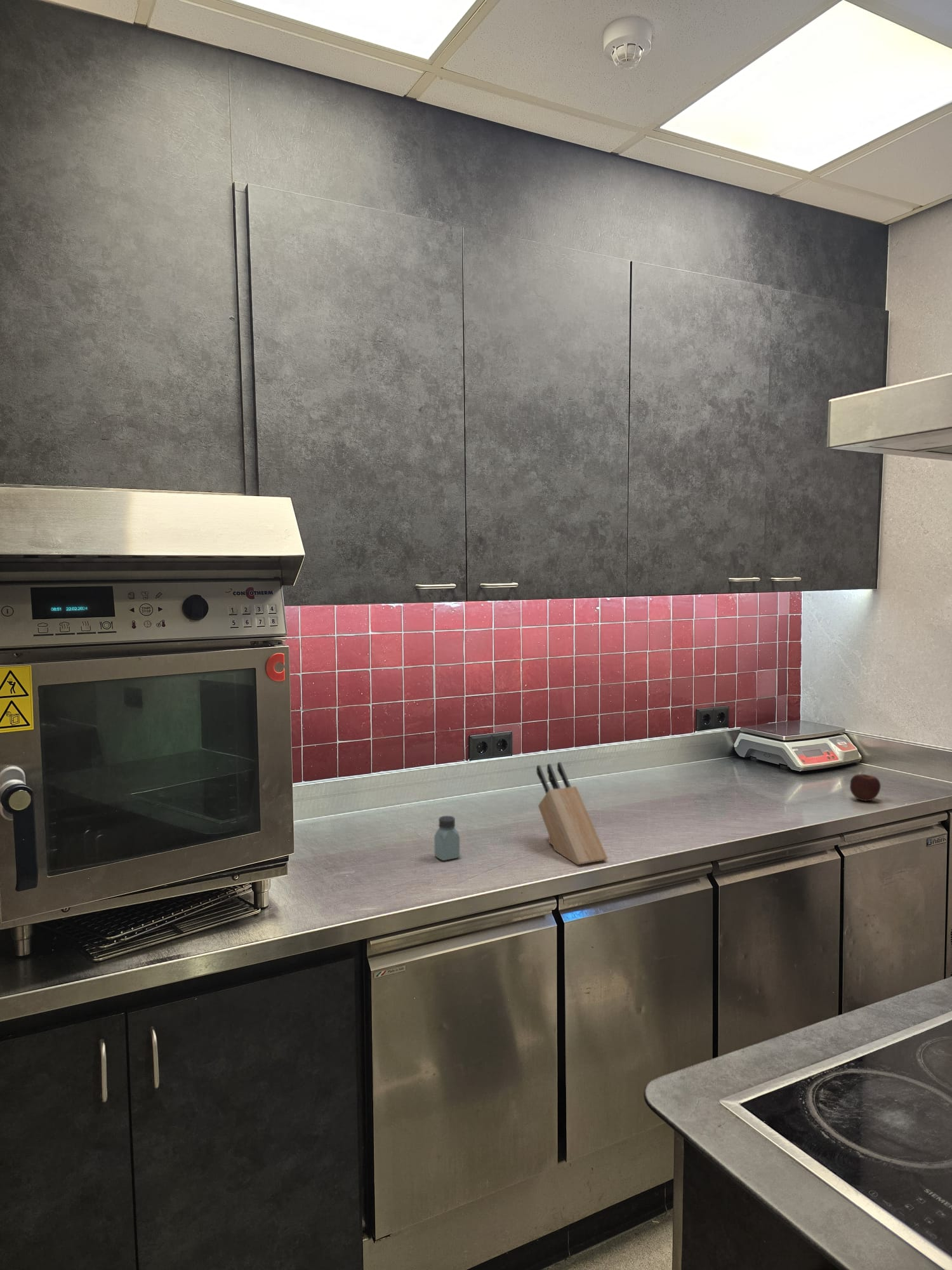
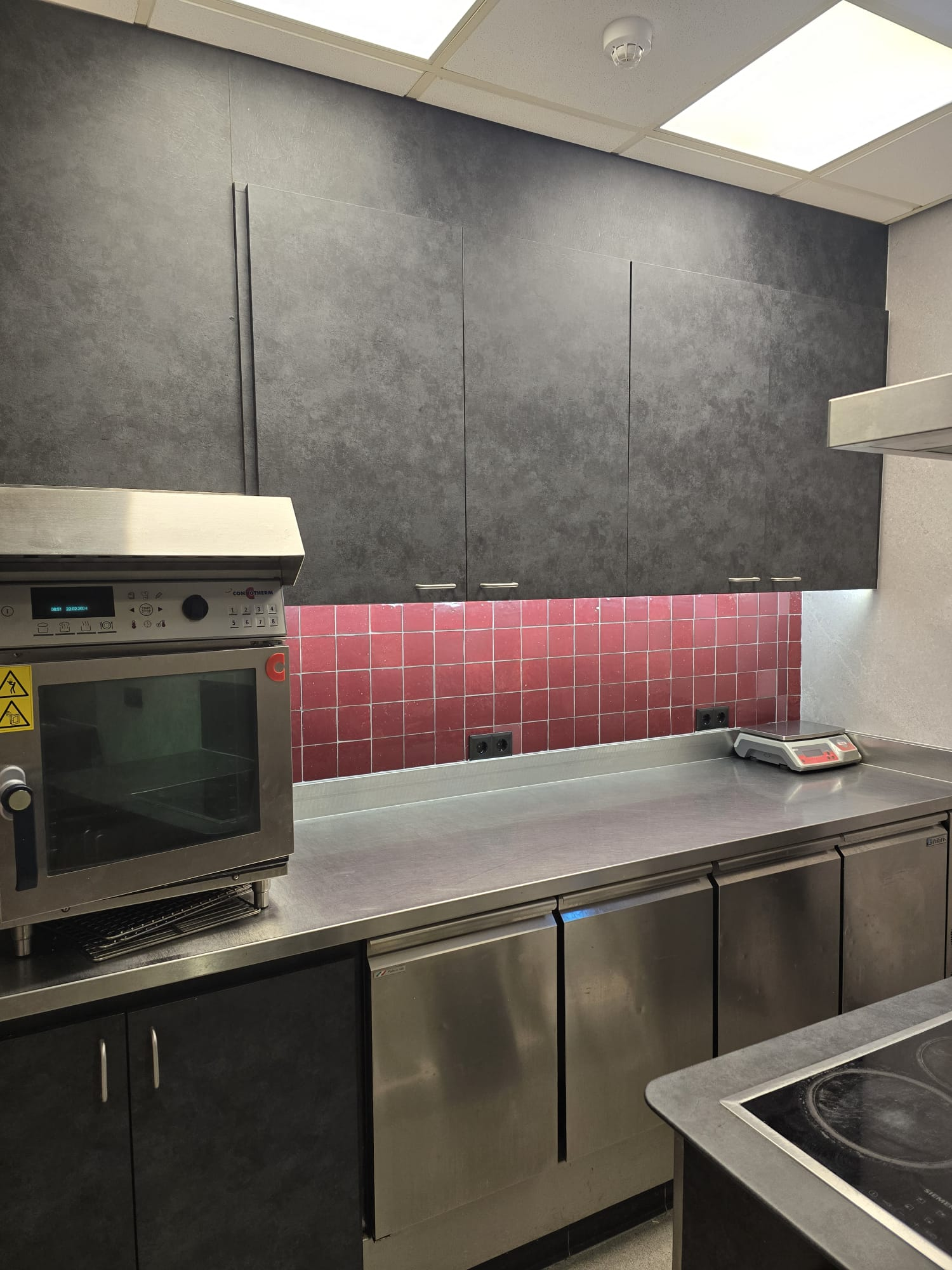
- apple (865, 787)
- knife block (567, 810)
- saltshaker (447, 837)
